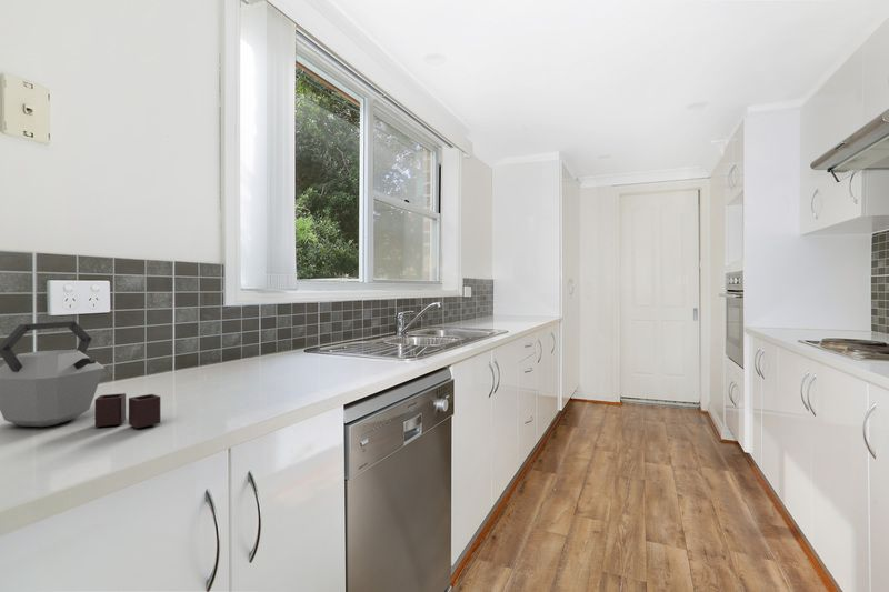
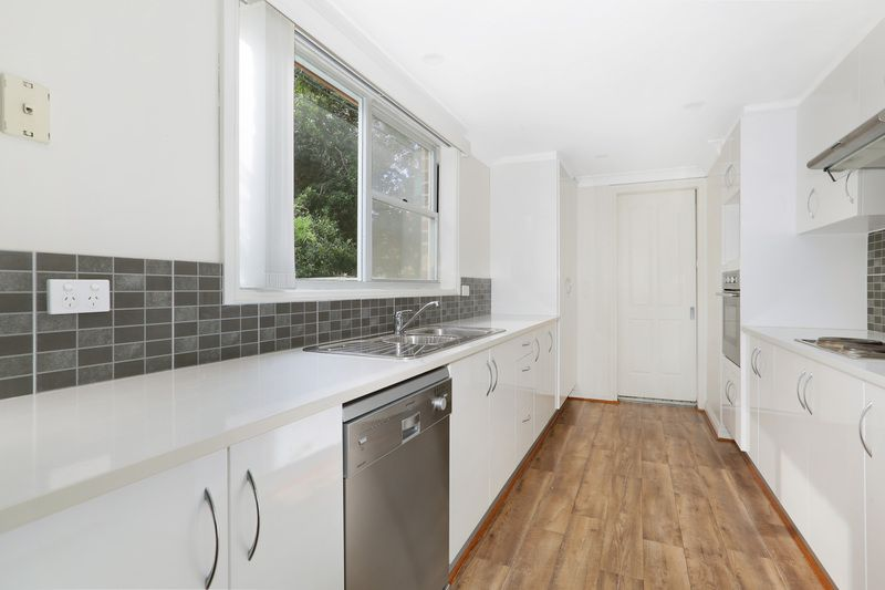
- kettle (86, 372)
